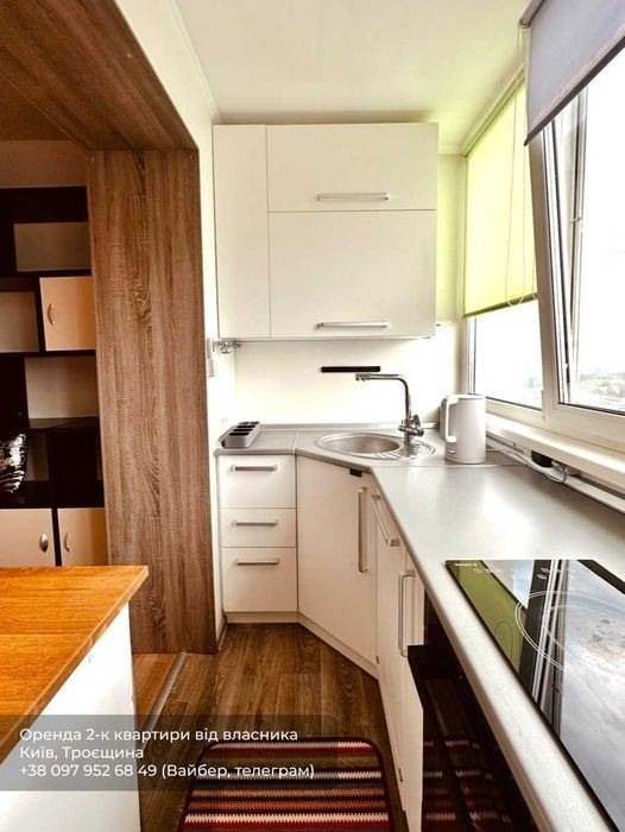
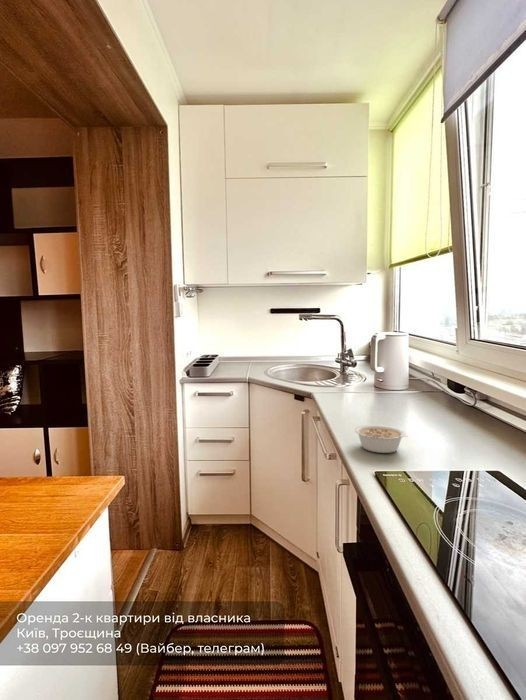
+ legume (381, 437)
